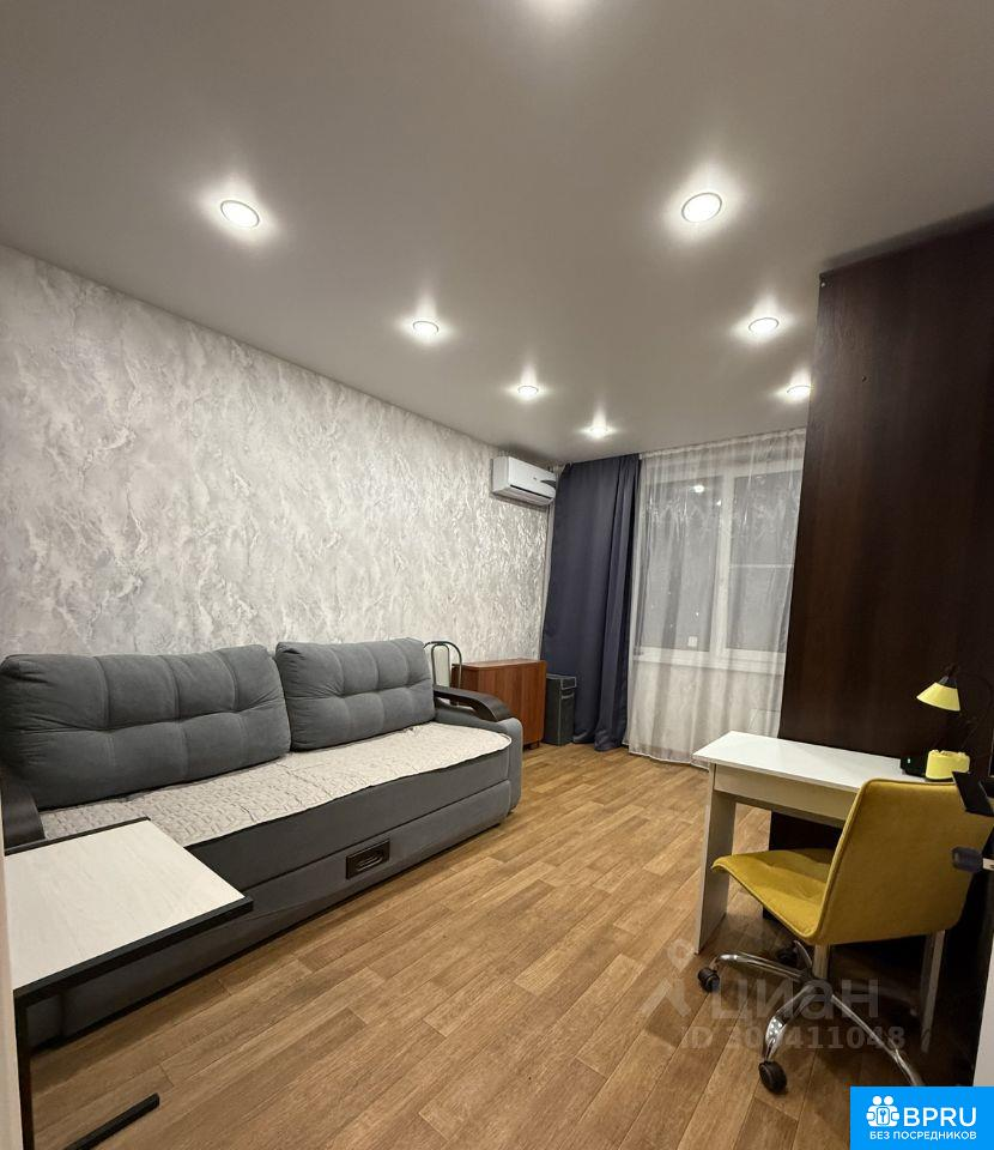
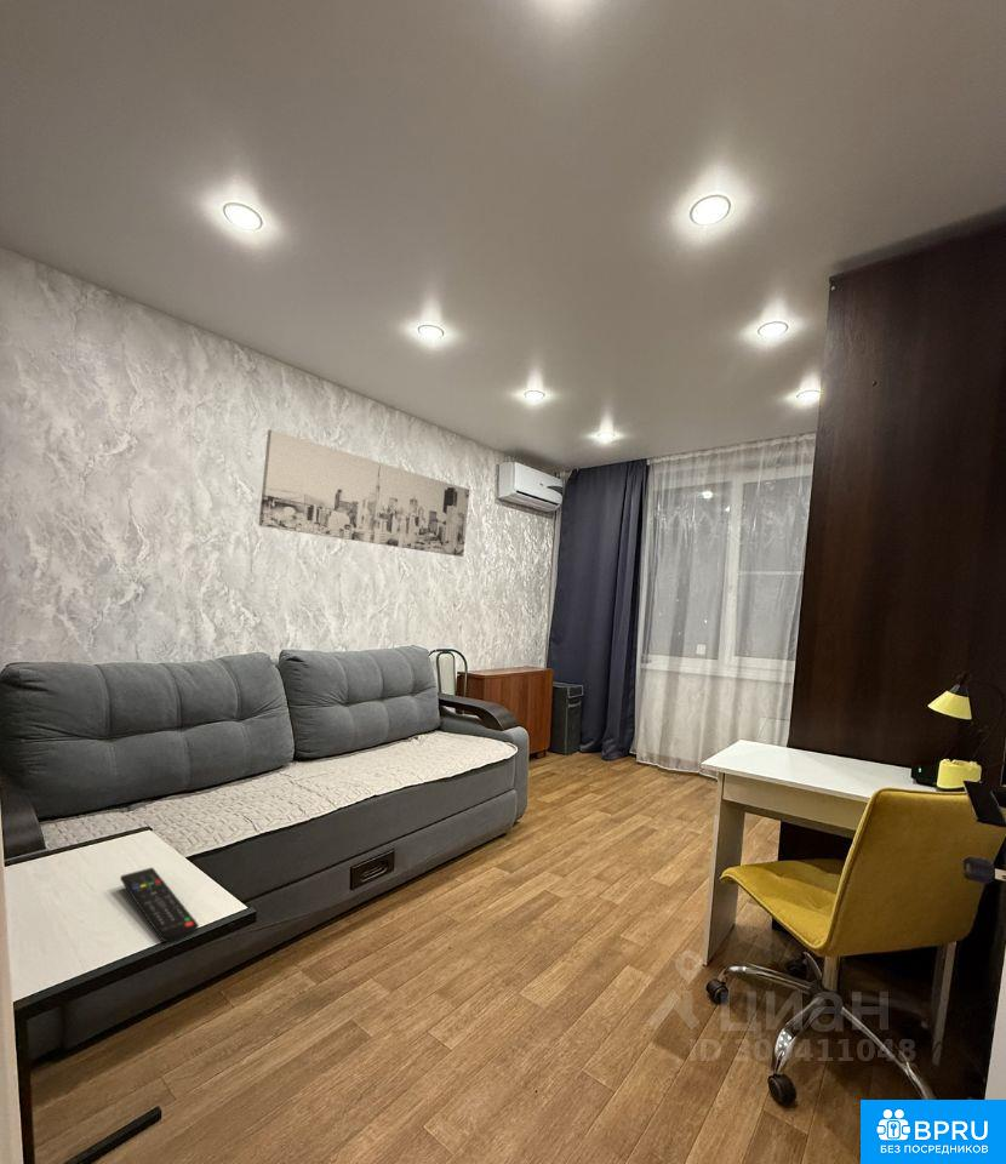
+ remote control (156, 902)
+ wall art (382, 504)
